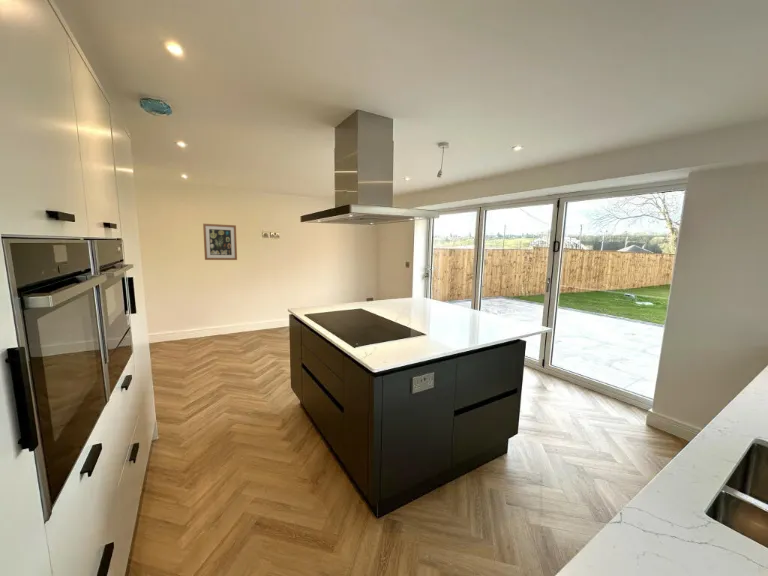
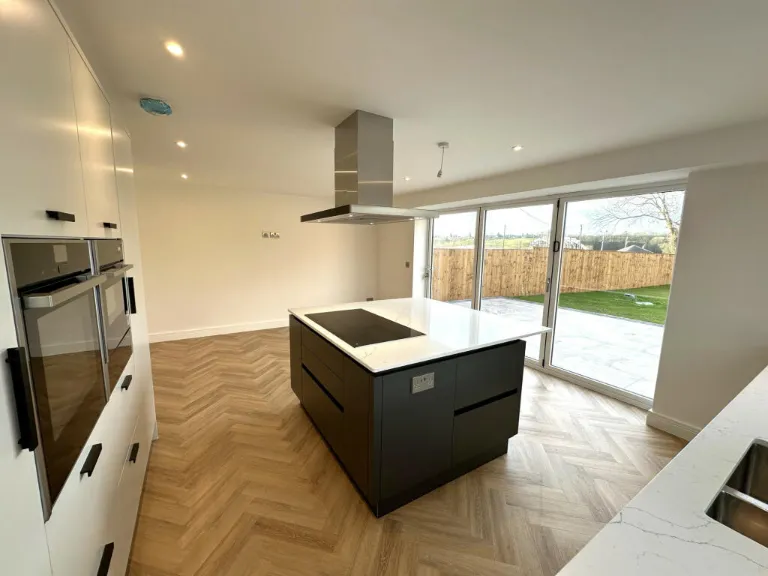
- wall art (220, 242)
